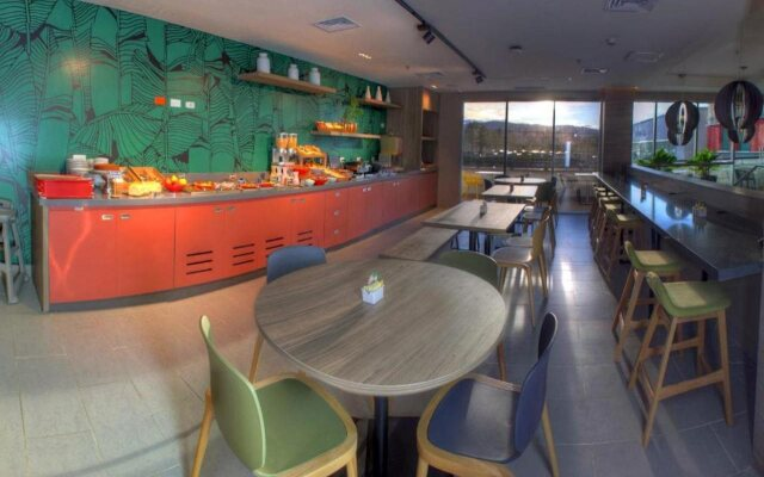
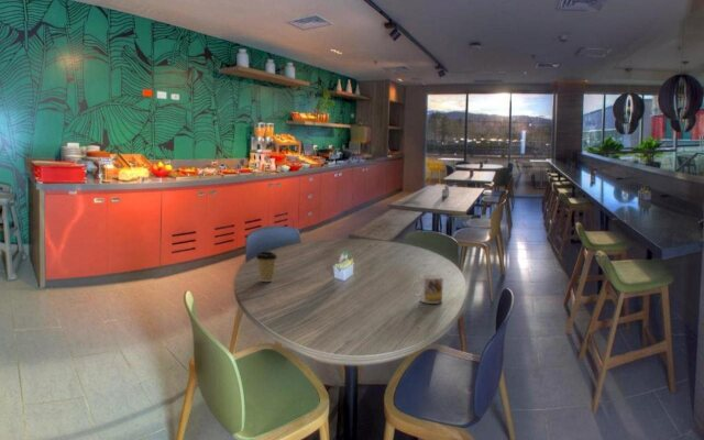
+ coffee cup (266, 266)
+ mug (426, 288)
